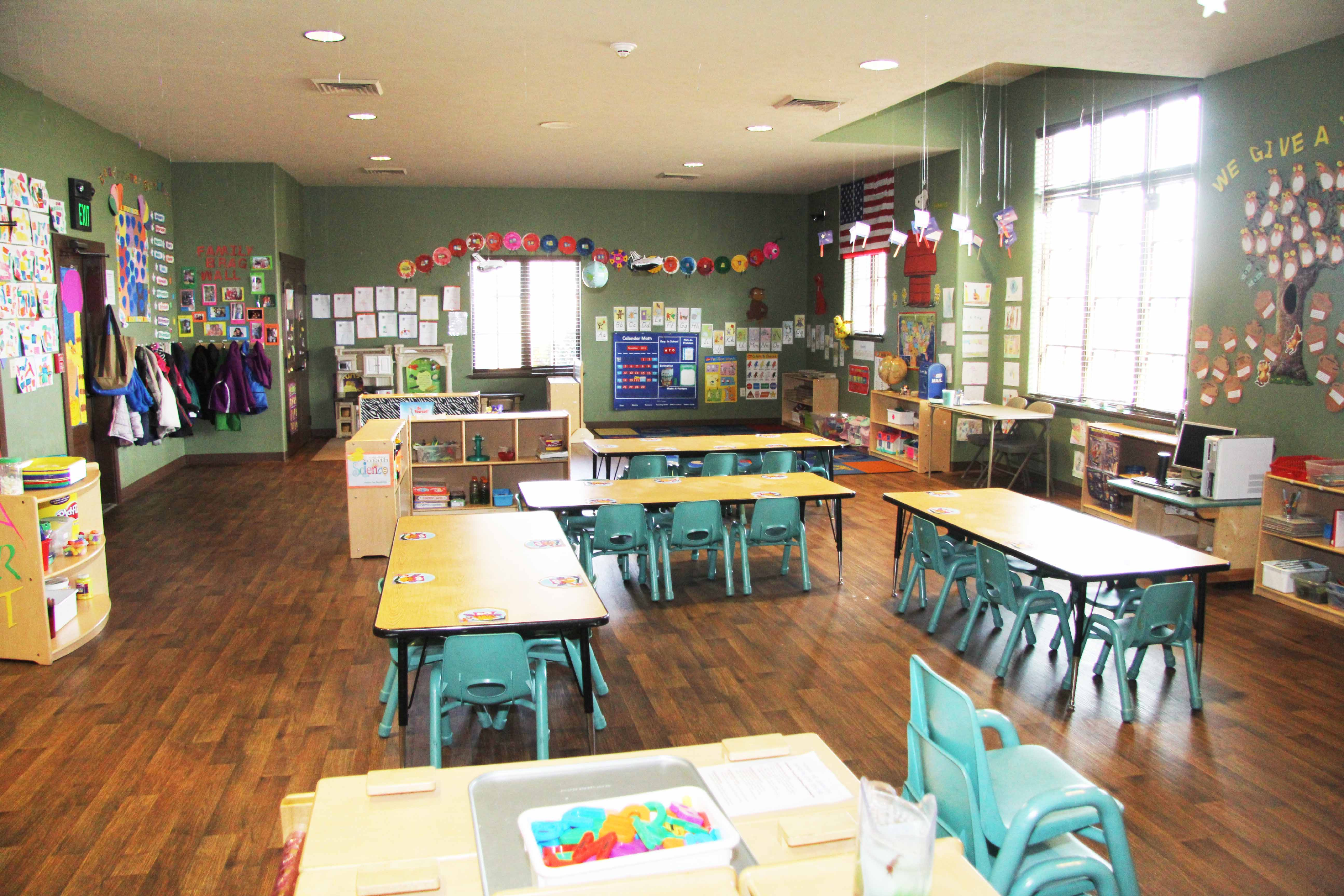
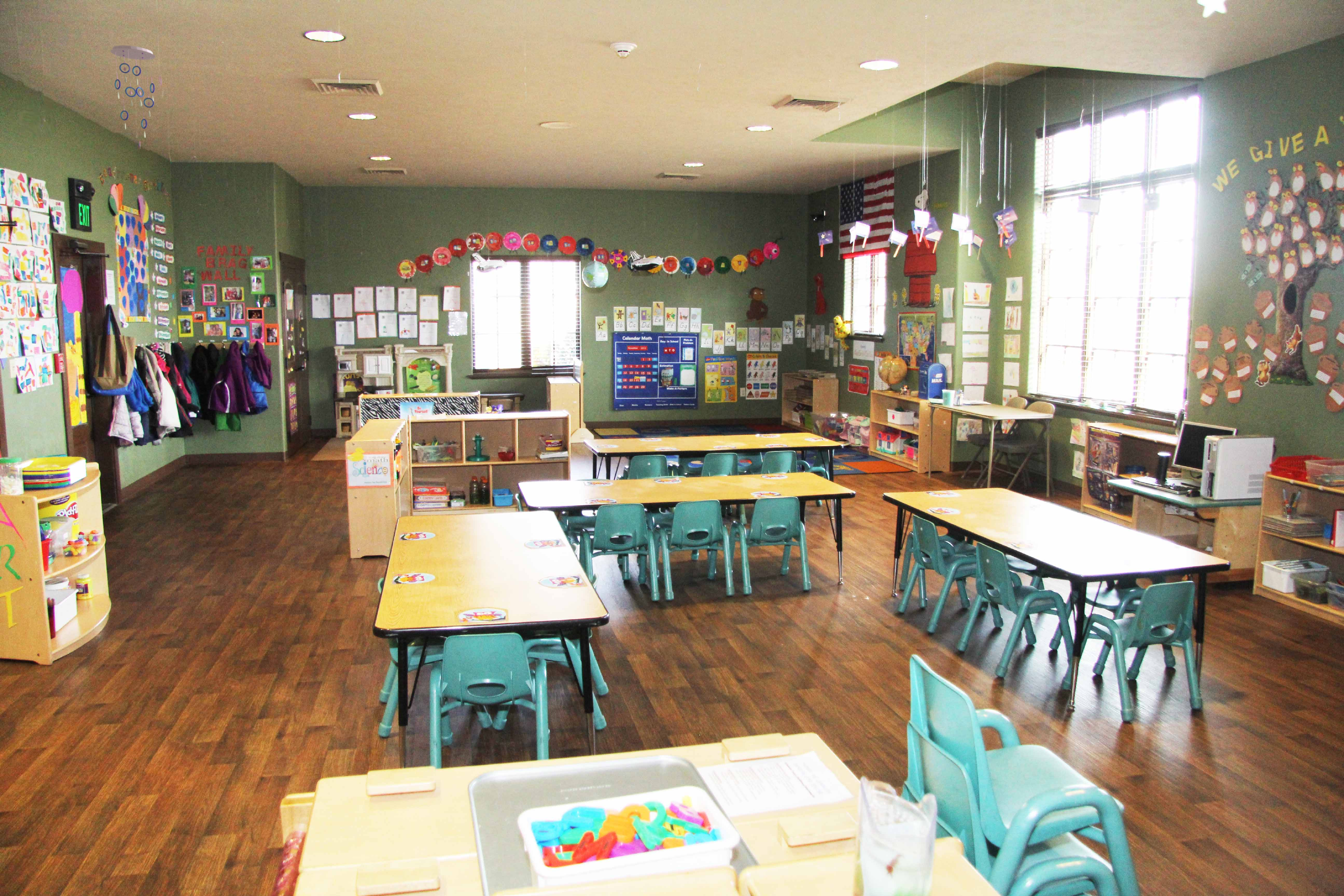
+ ceiling mobile (136, 94)
